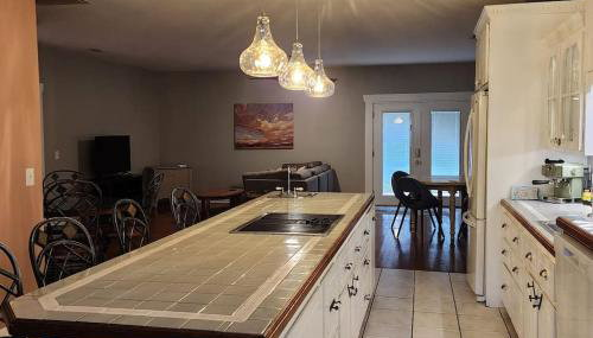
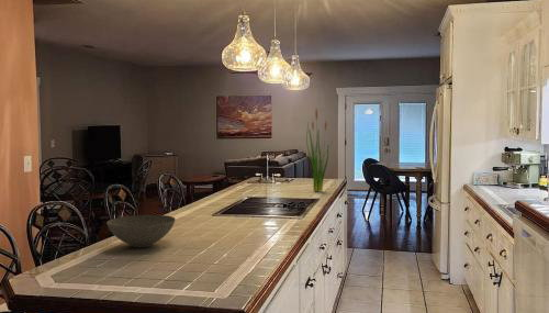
+ plant (318, 148)
+ bowl (142, 232)
